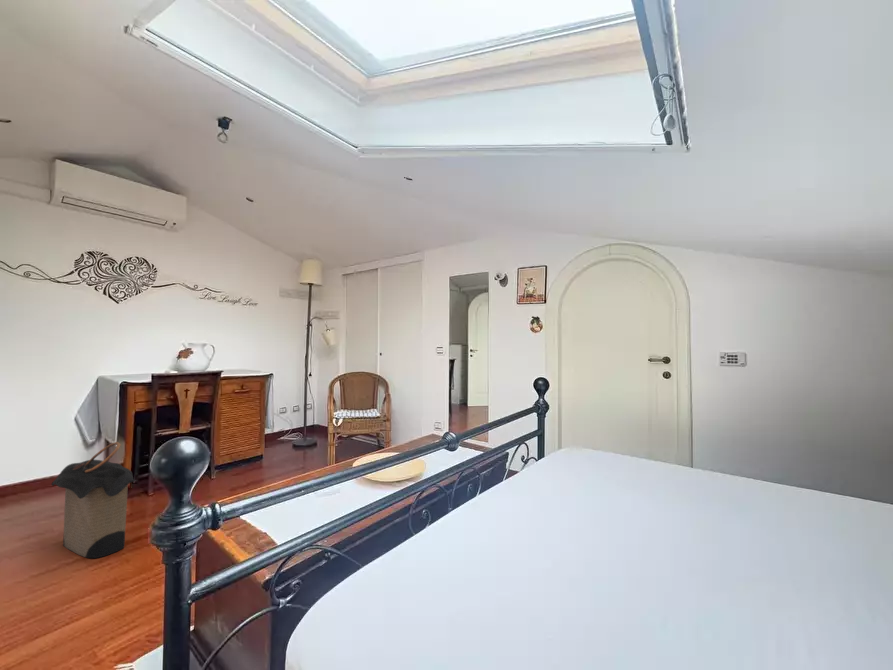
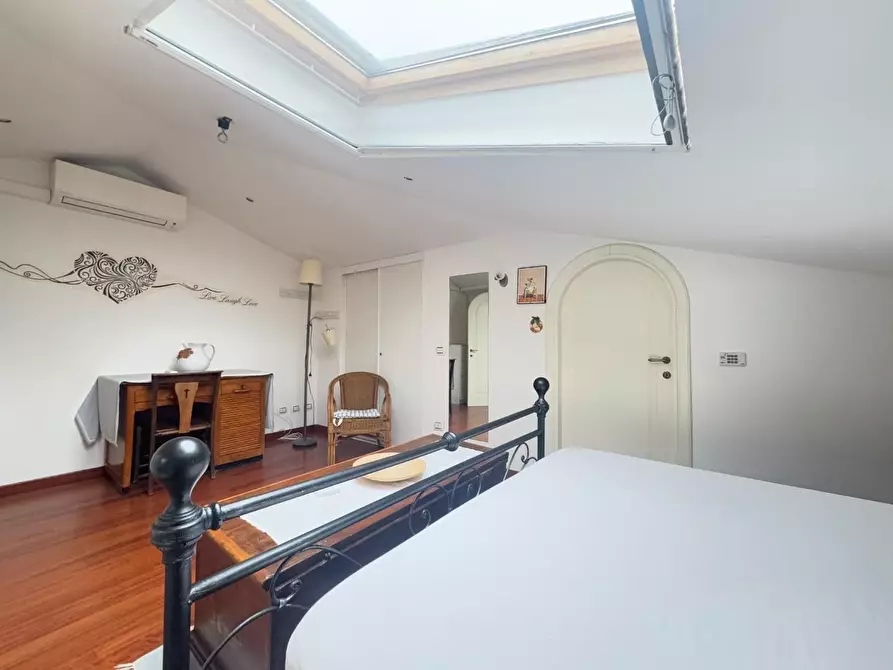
- laundry hamper (93, 494)
